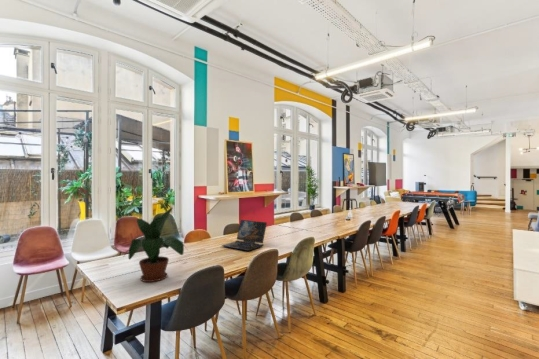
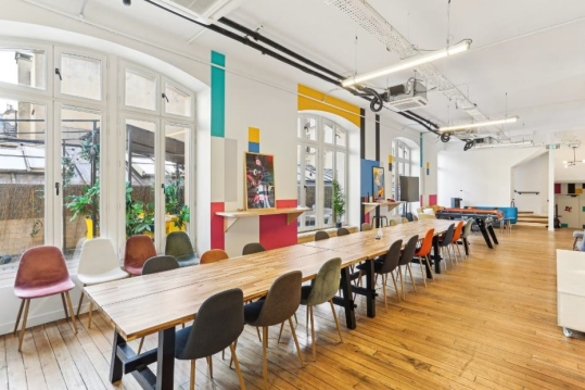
- potted plant (153, 242)
- laptop (244, 234)
